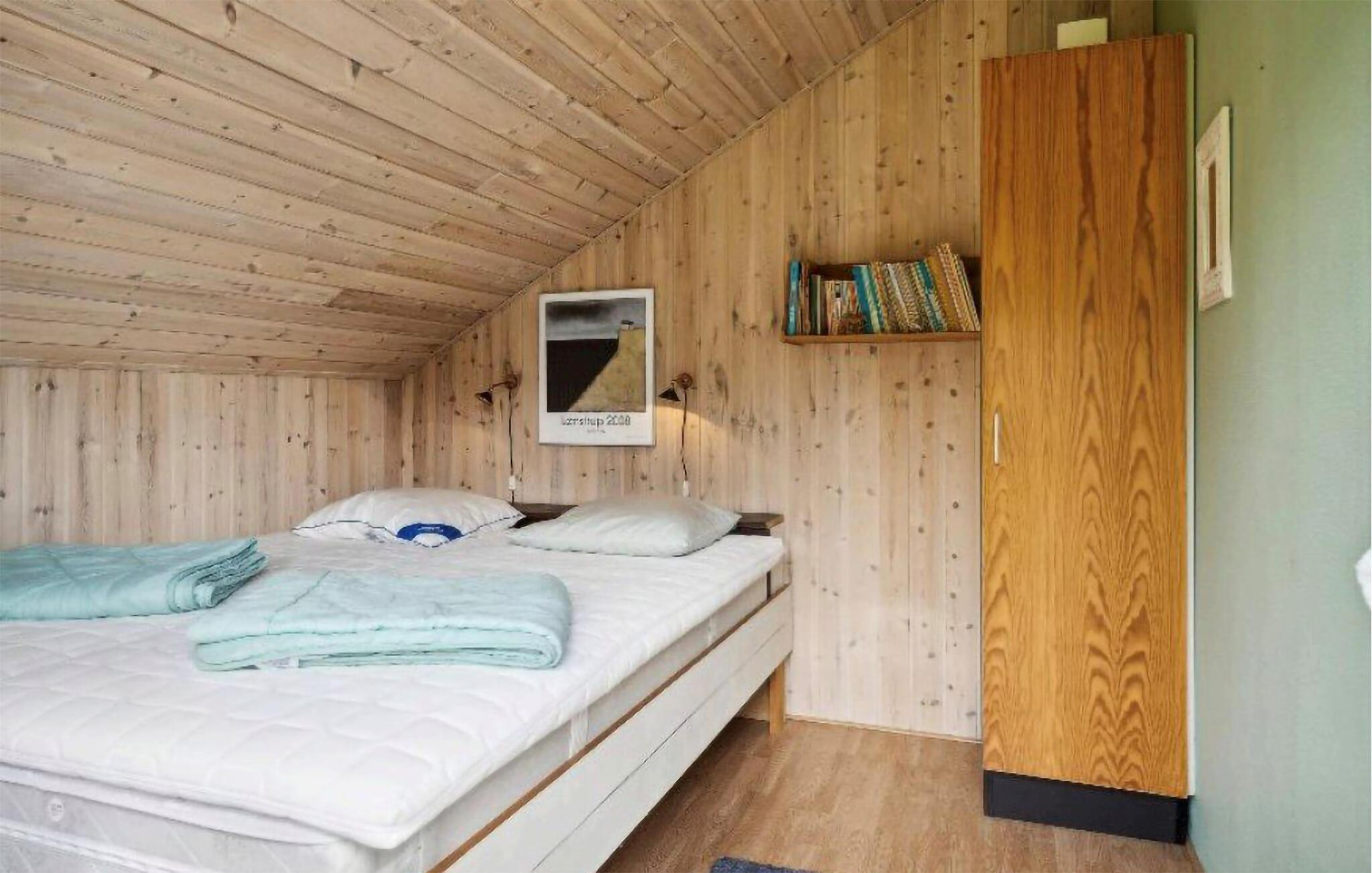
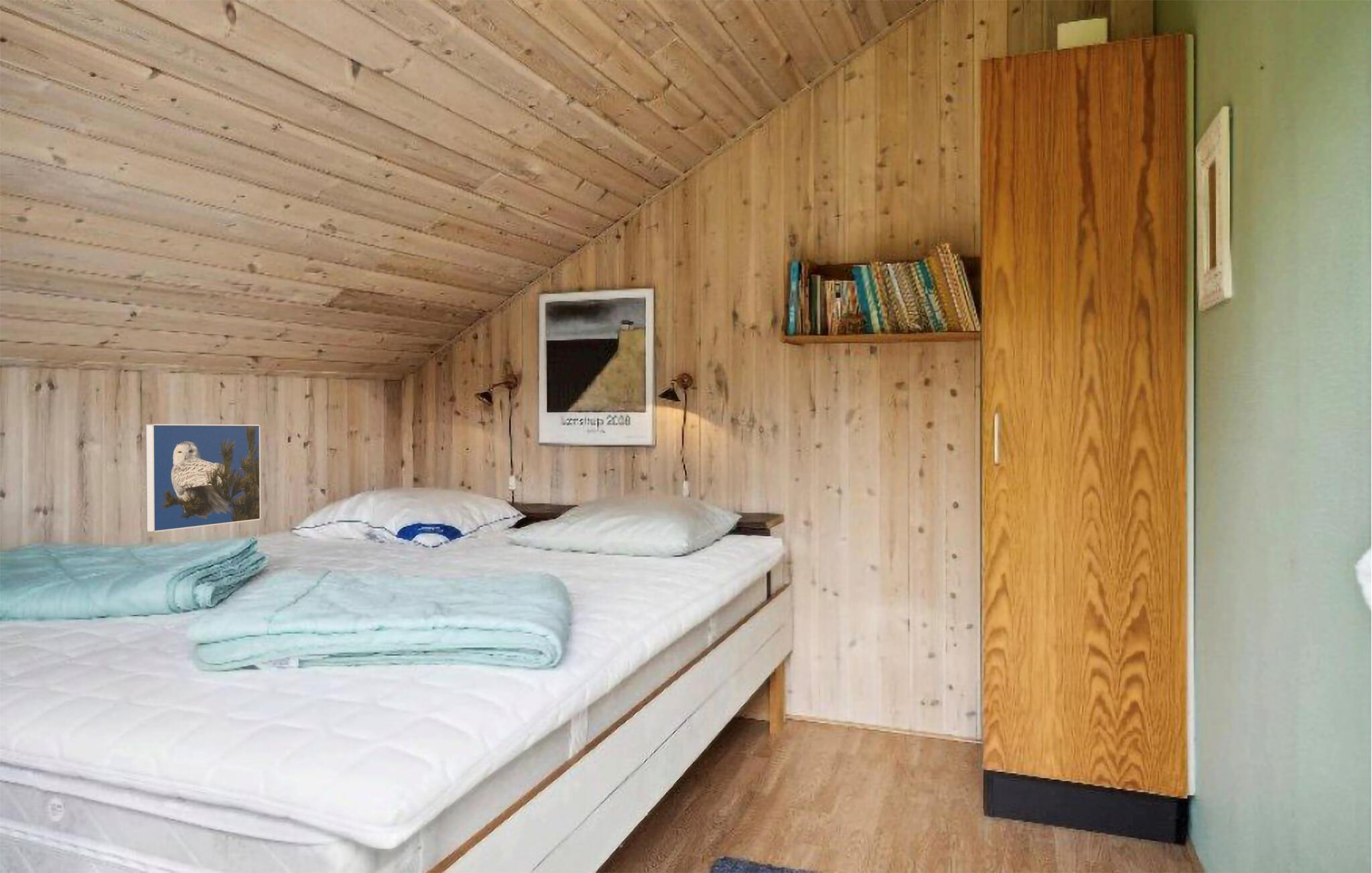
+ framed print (206, 474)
